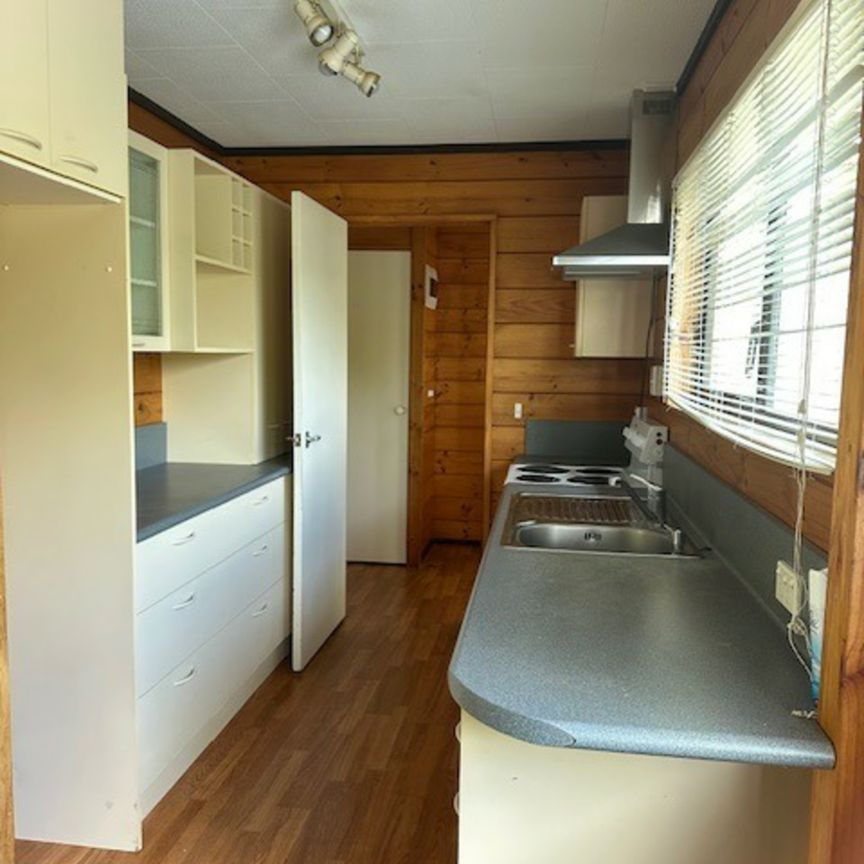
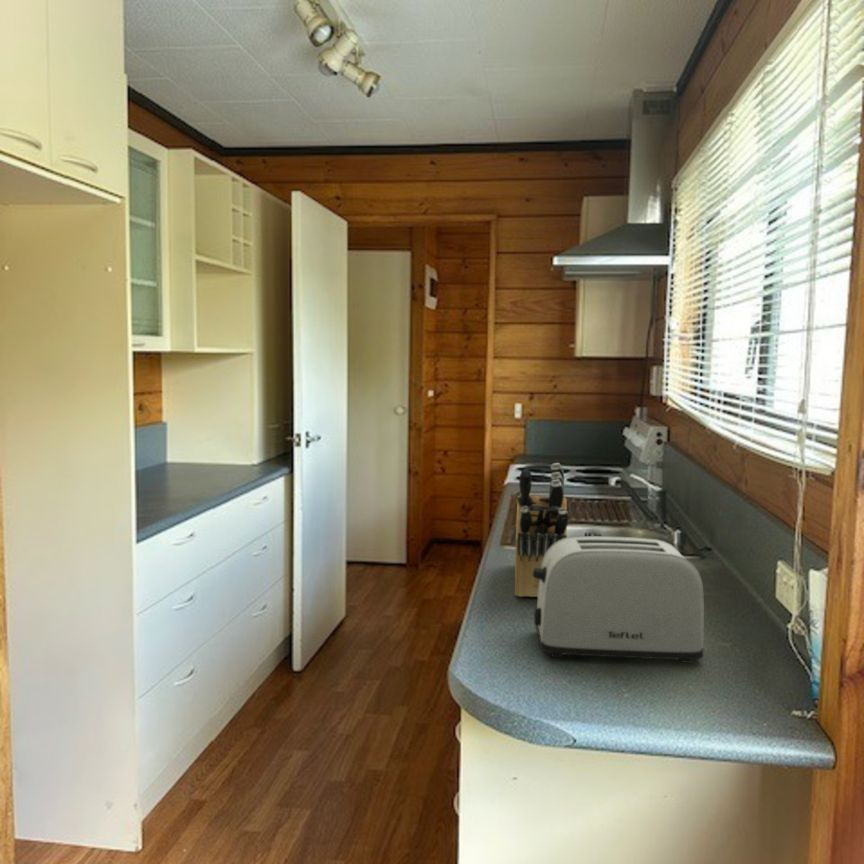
+ toaster (614, 595)
+ knife block (540, 522)
